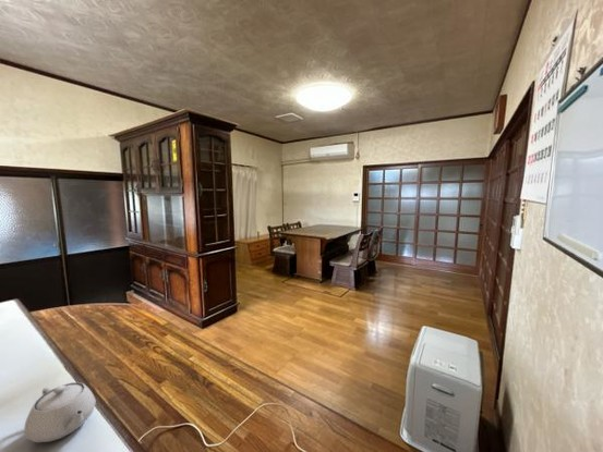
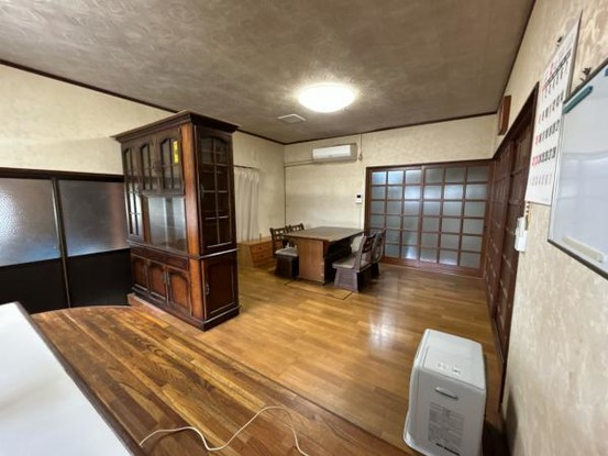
- teapot (62, 407)
